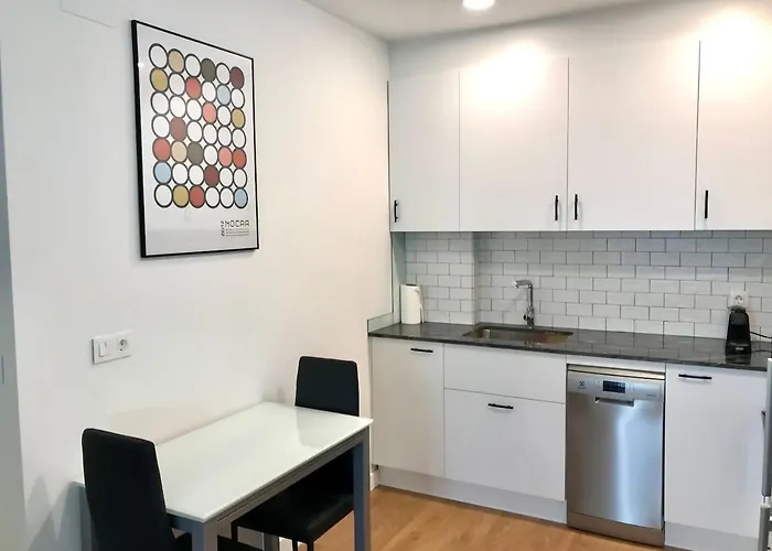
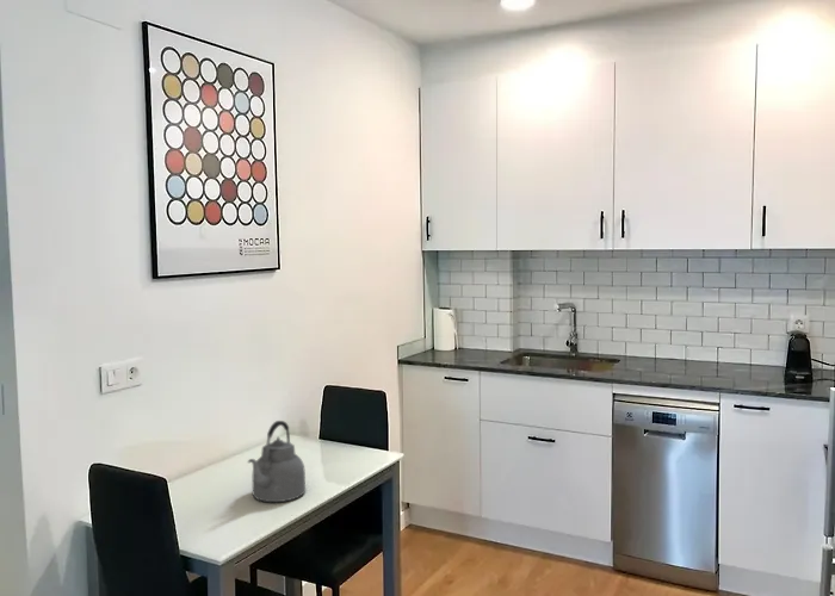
+ kettle (271, 461)
